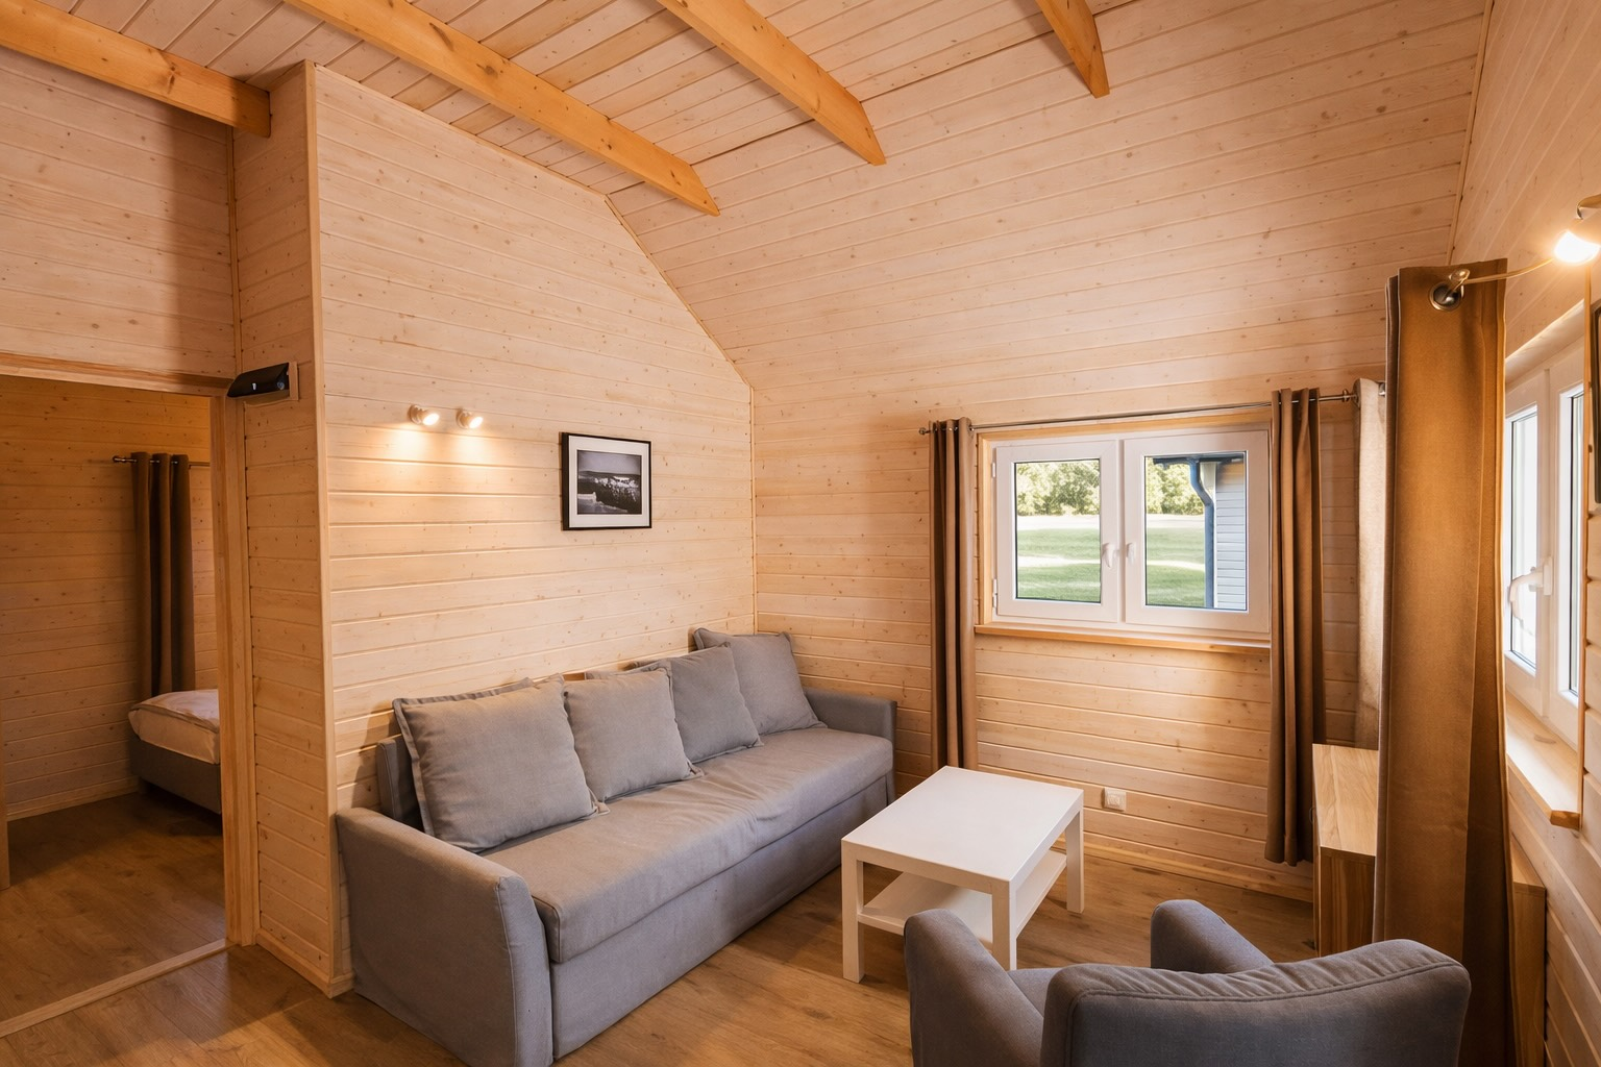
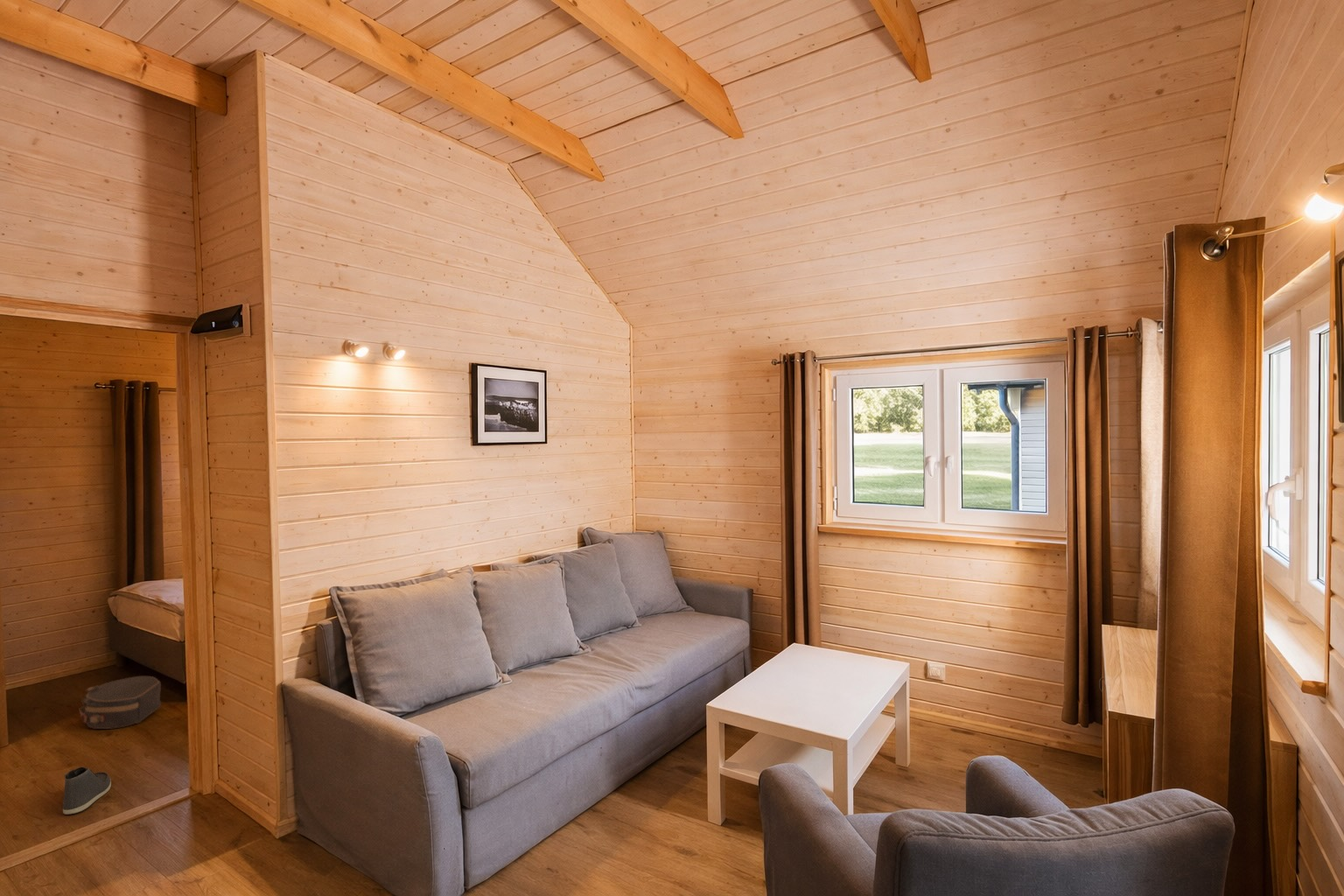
+ hat box (116, 701)
+ sneaker (89, 779)
